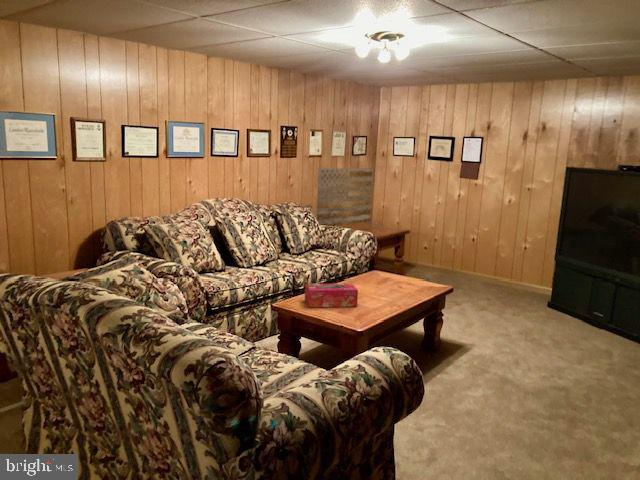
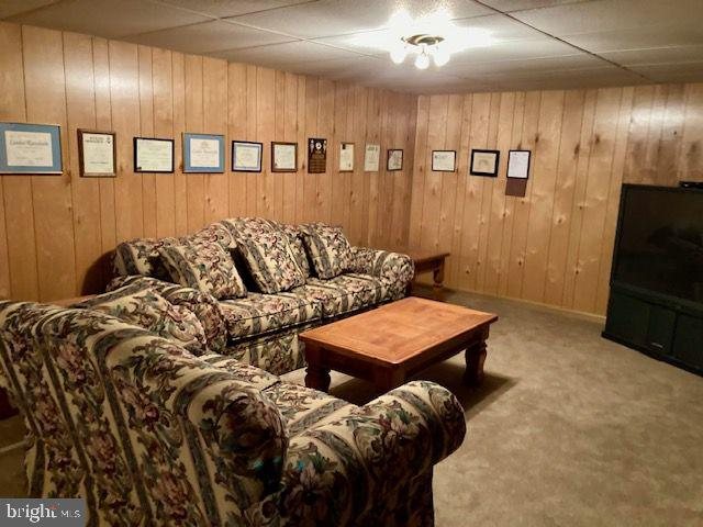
- tissue box (330, 294)
- wall art (346, 196)
